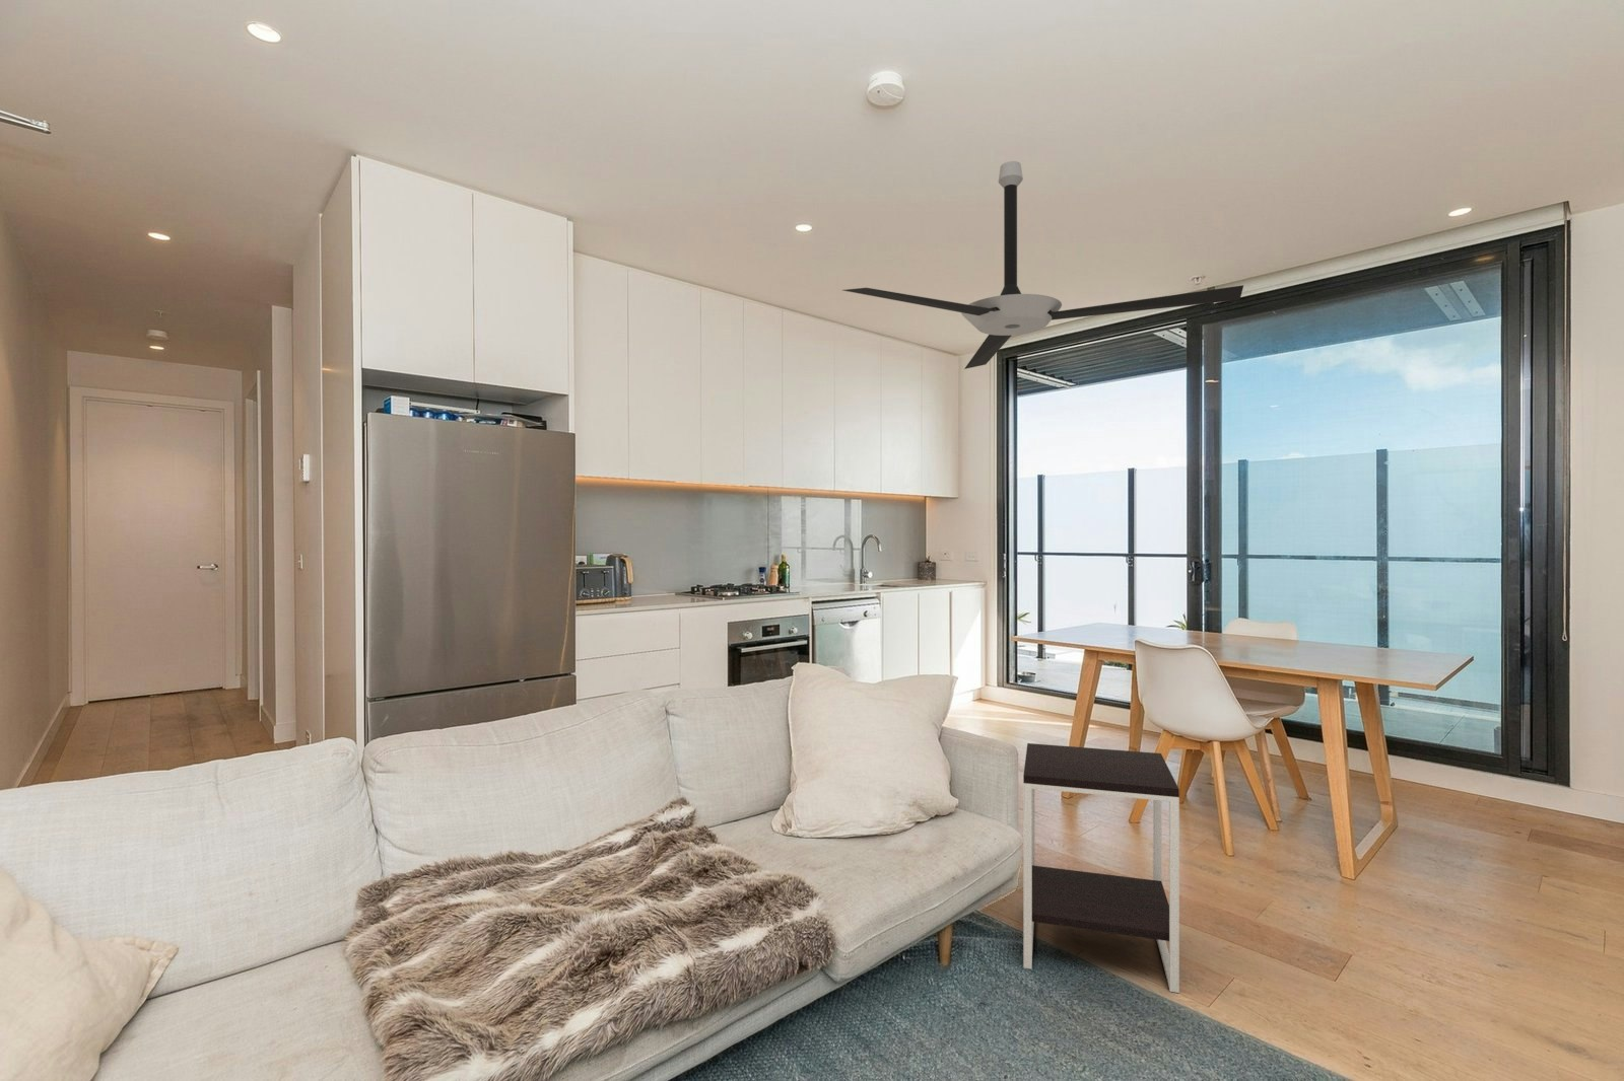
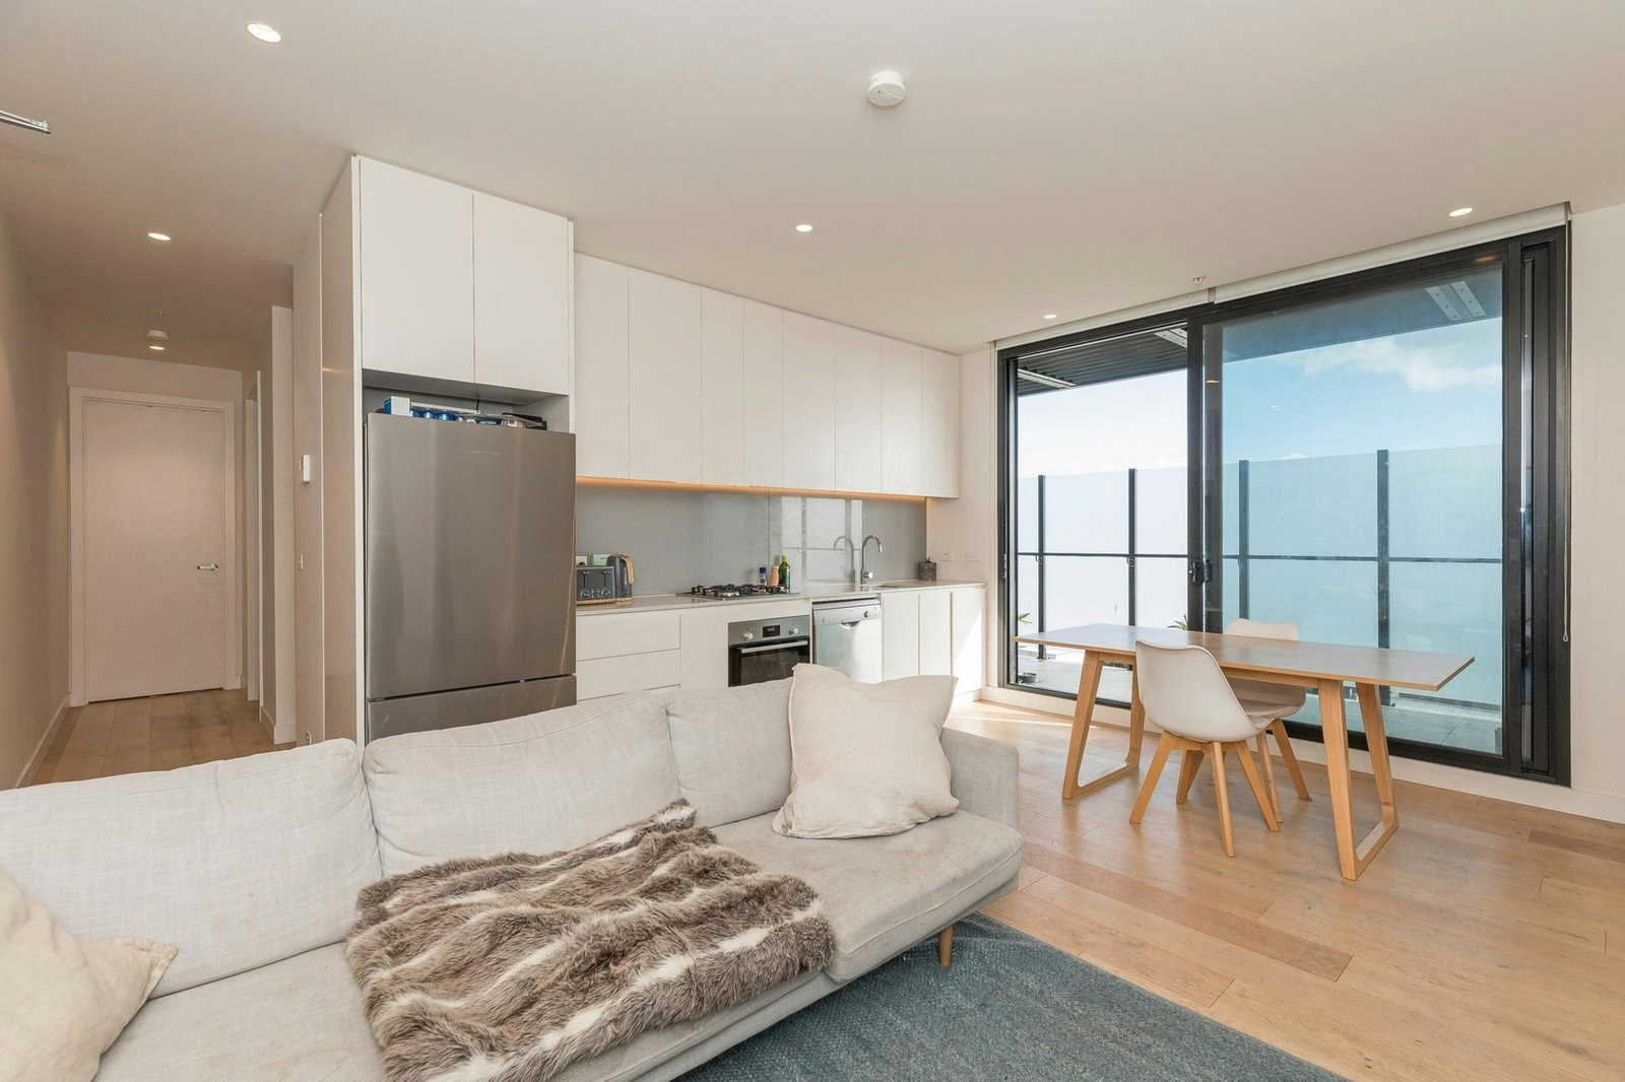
- ceiling fan (1015, 250)
- side table (1092, 872)
